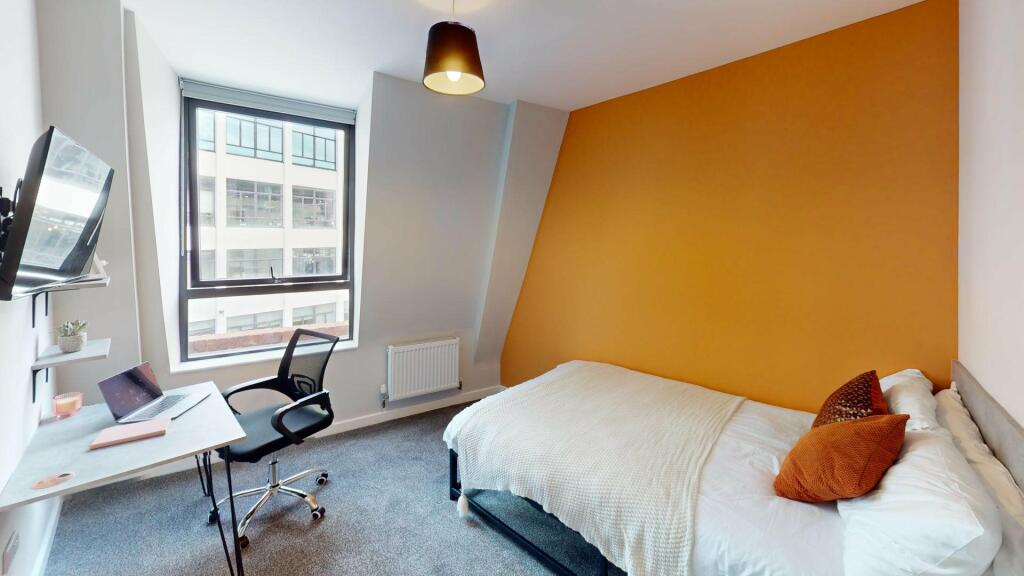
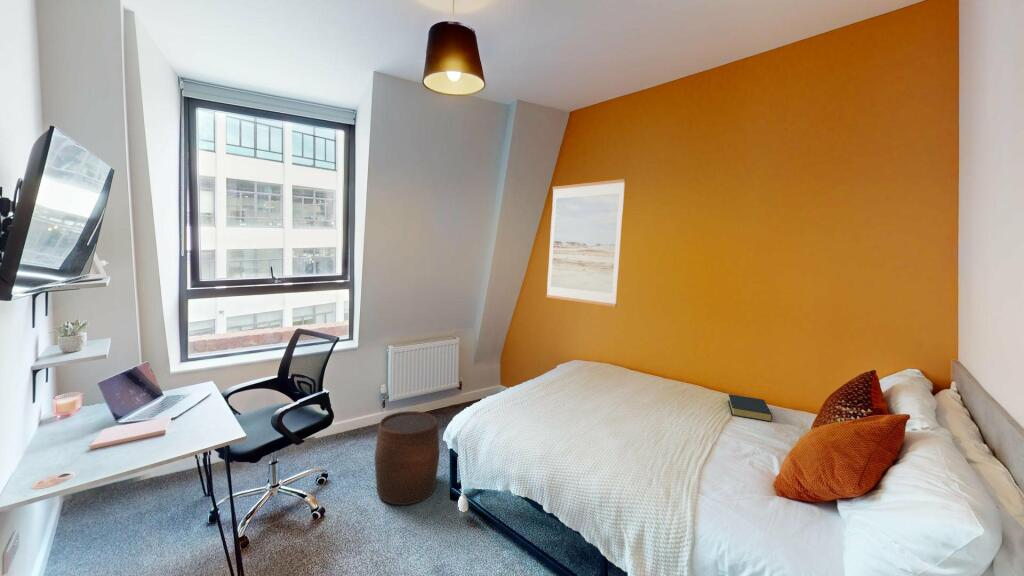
+ stool (407, 455)
+ hardback book (748, 407)
+ wall art (582, 243)
